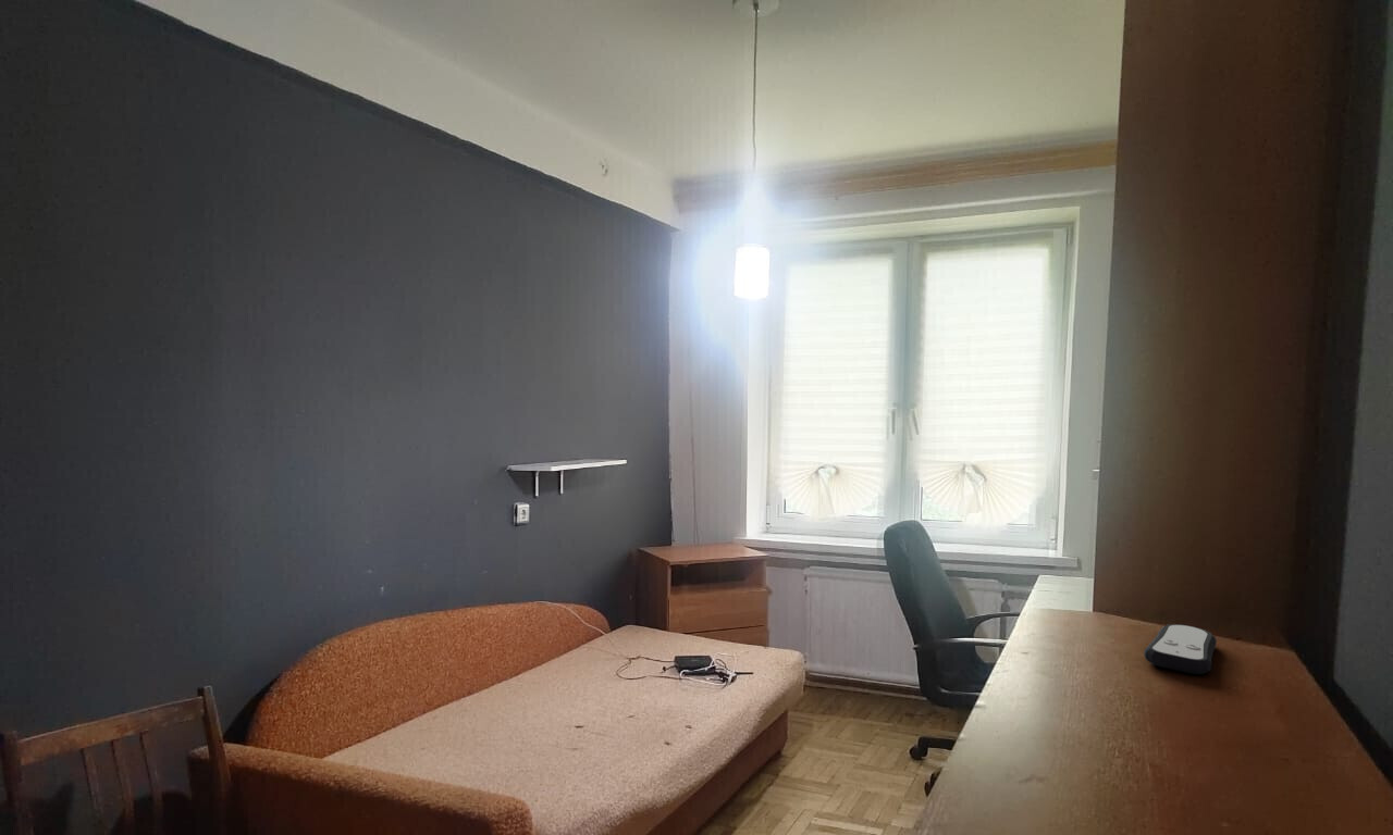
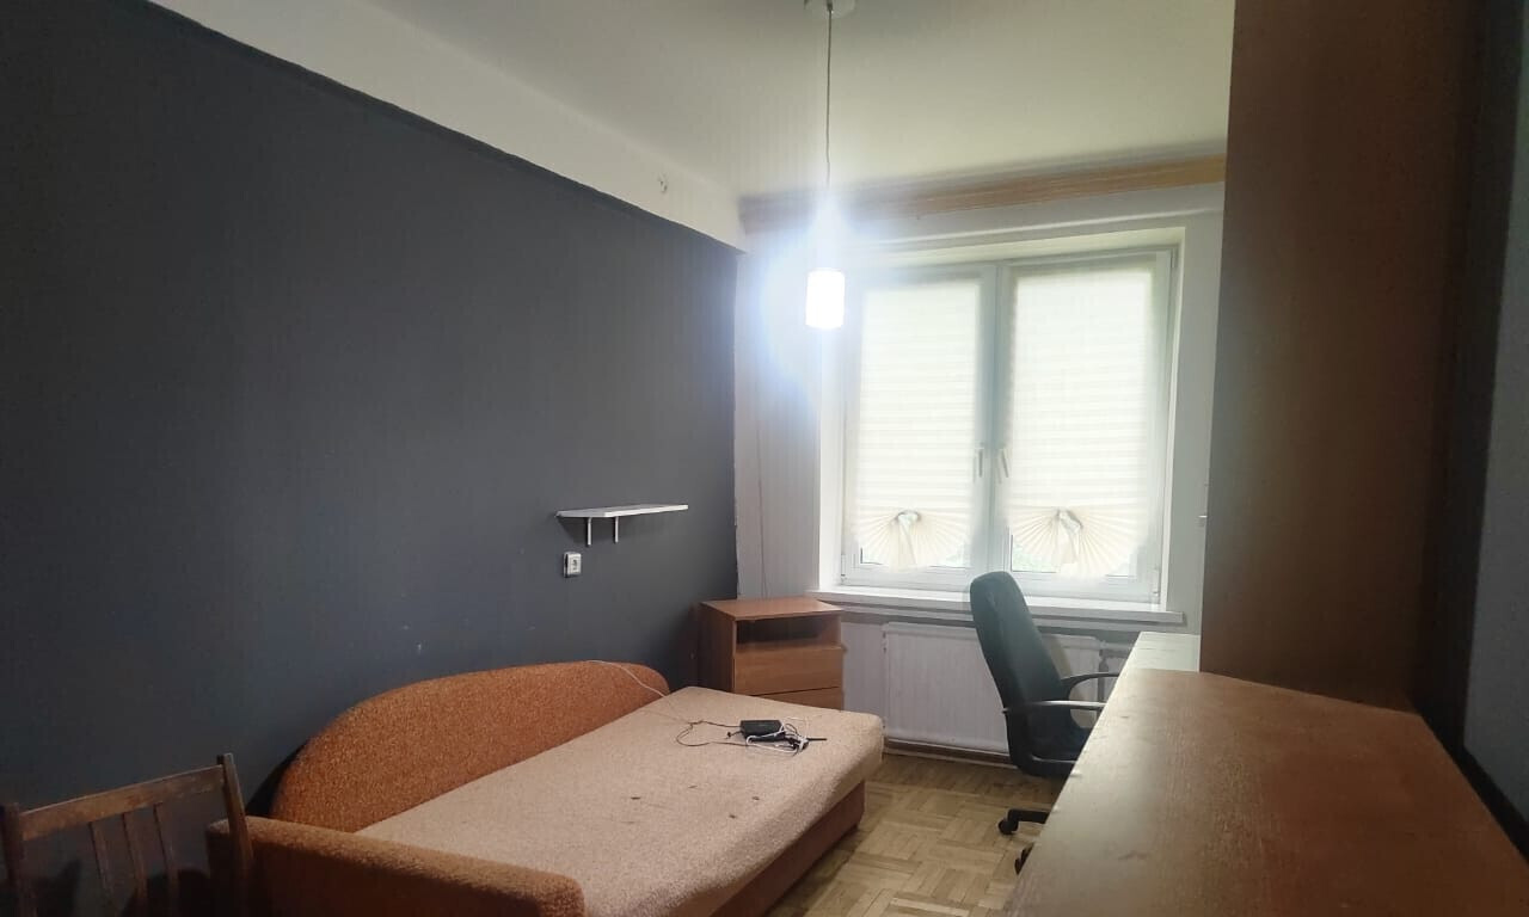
- remote control (1182, 646)
